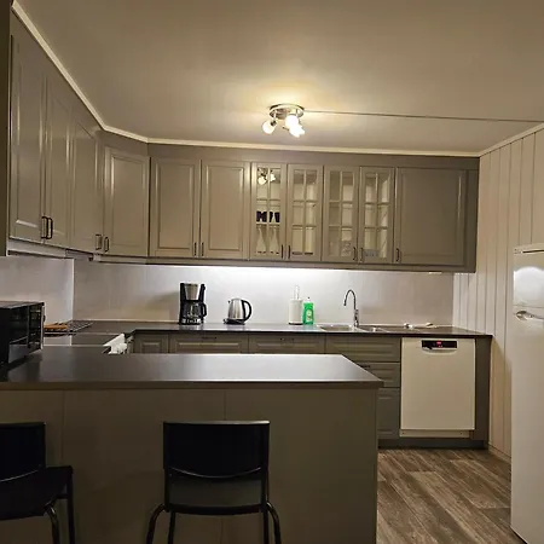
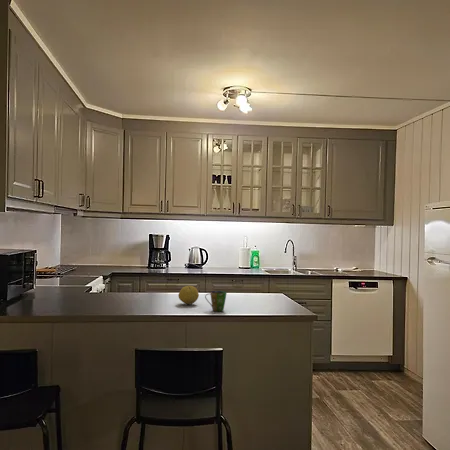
+ cup (215, 301)
+ fruit (188, 294)
